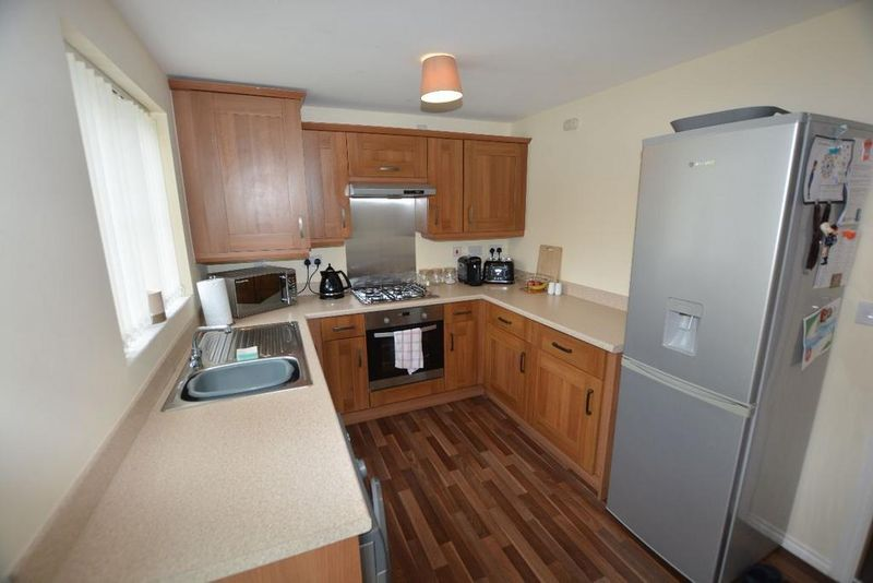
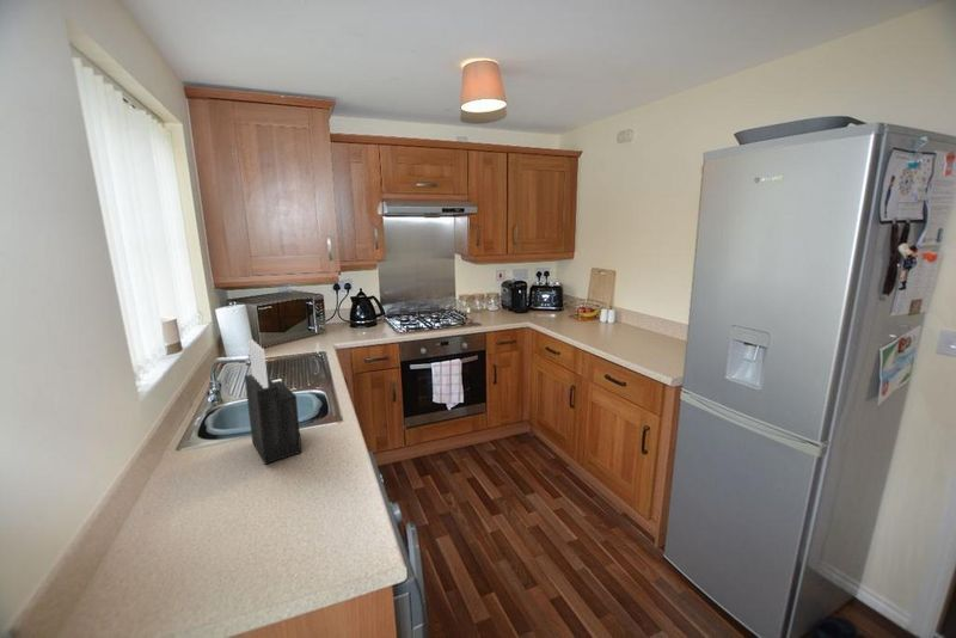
+ knife block (274, 395)
